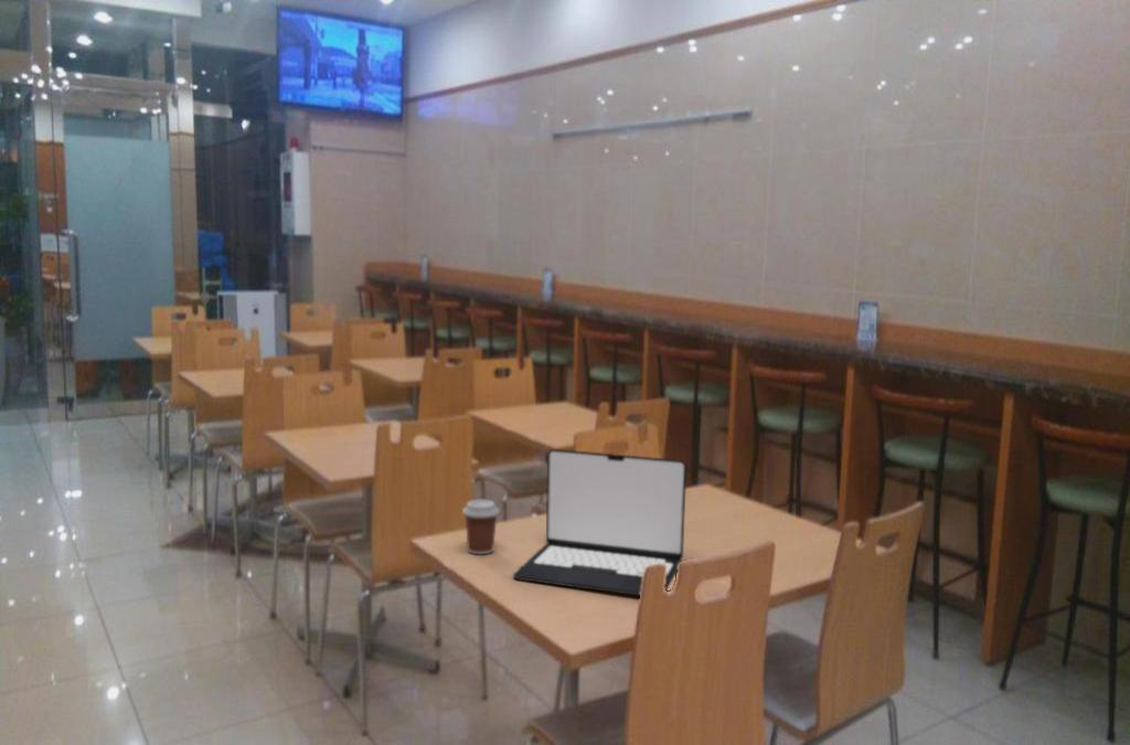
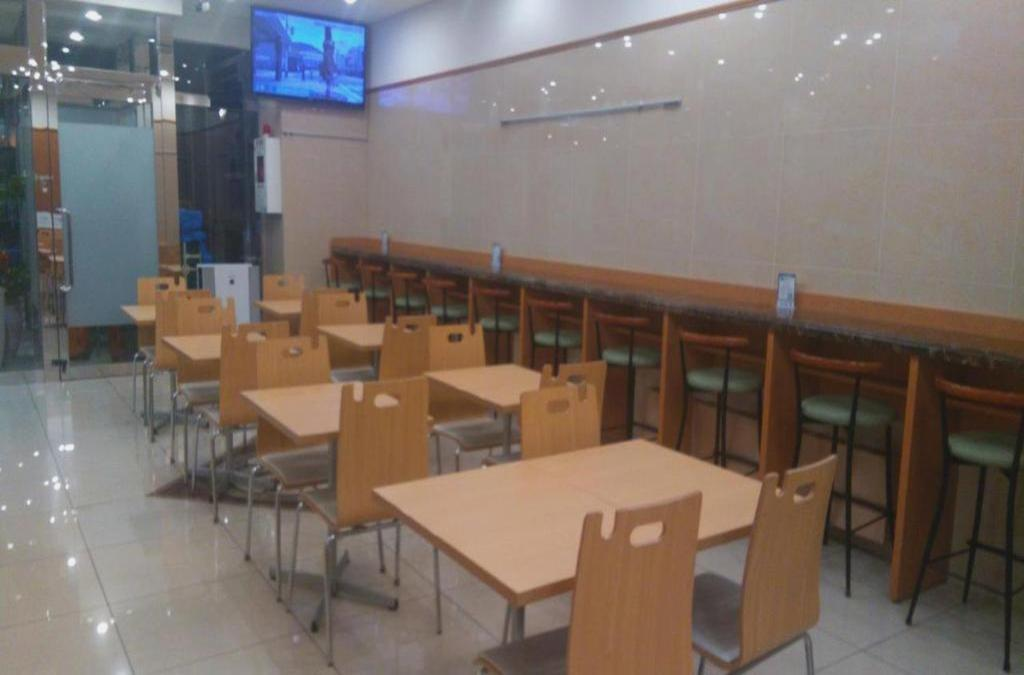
- laptop (600, 519)
- coffee cup (480, 526)
